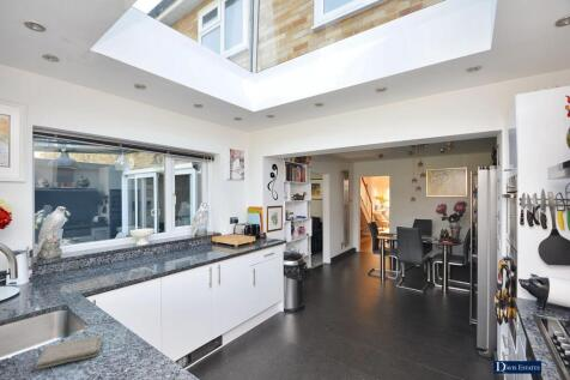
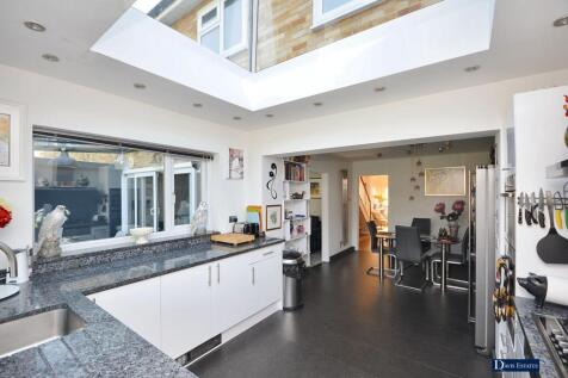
- washcloth (71, 350)
